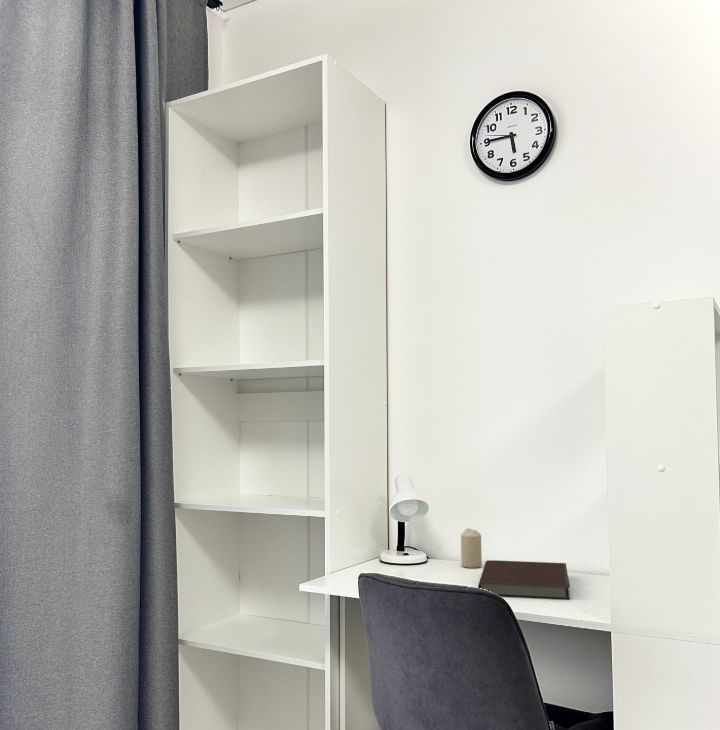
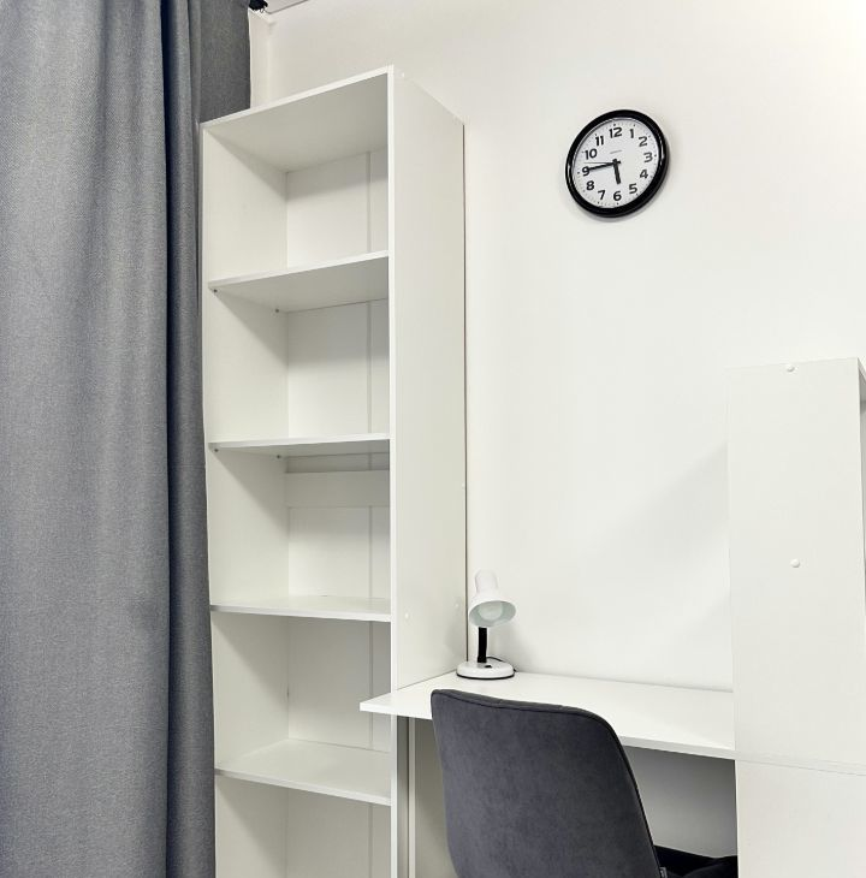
- notebook (524, 578)
- candle (471, 547)
